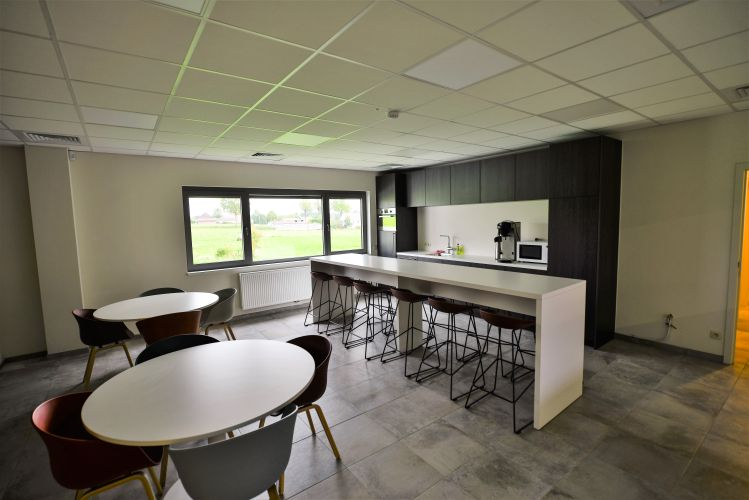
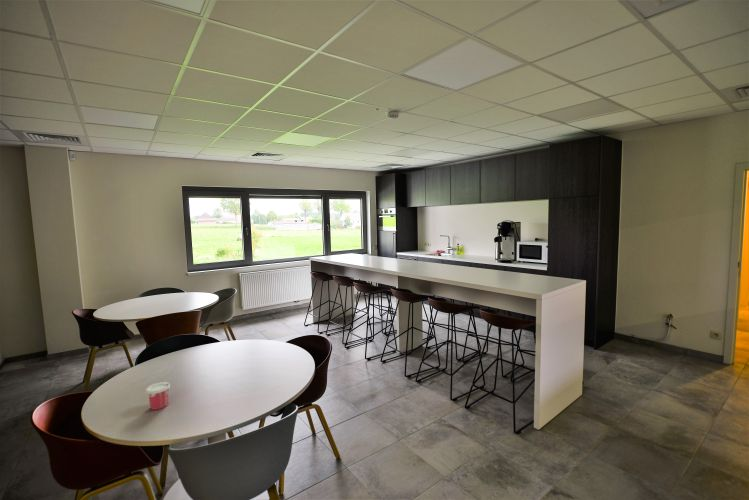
+ cup (158, 396)
